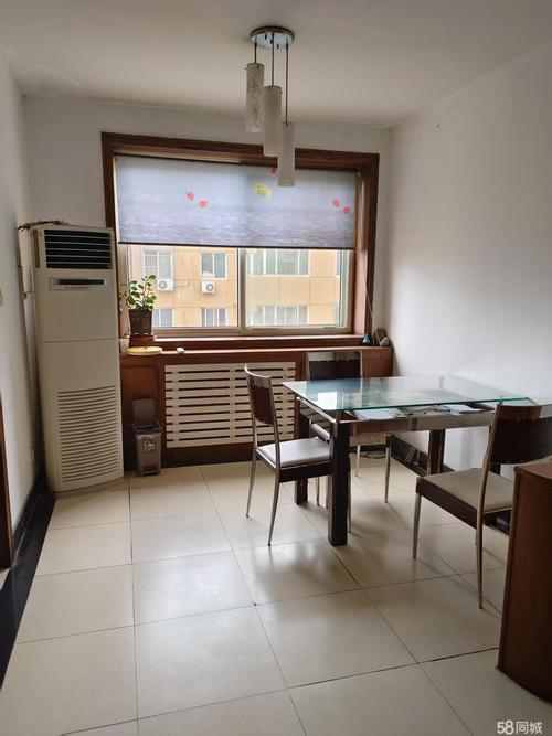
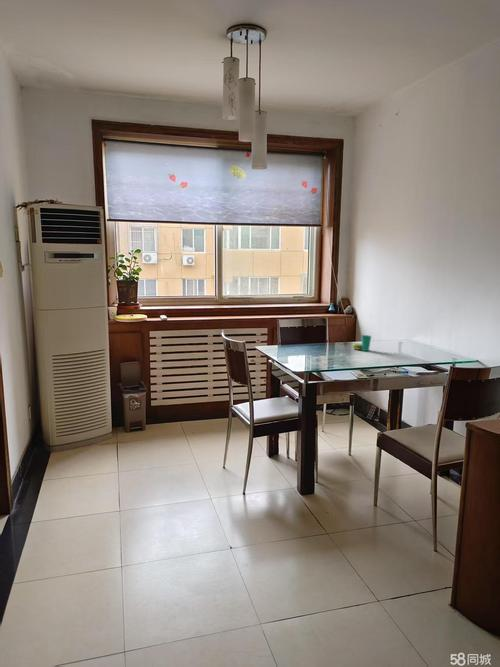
+ cup (362, 342)
